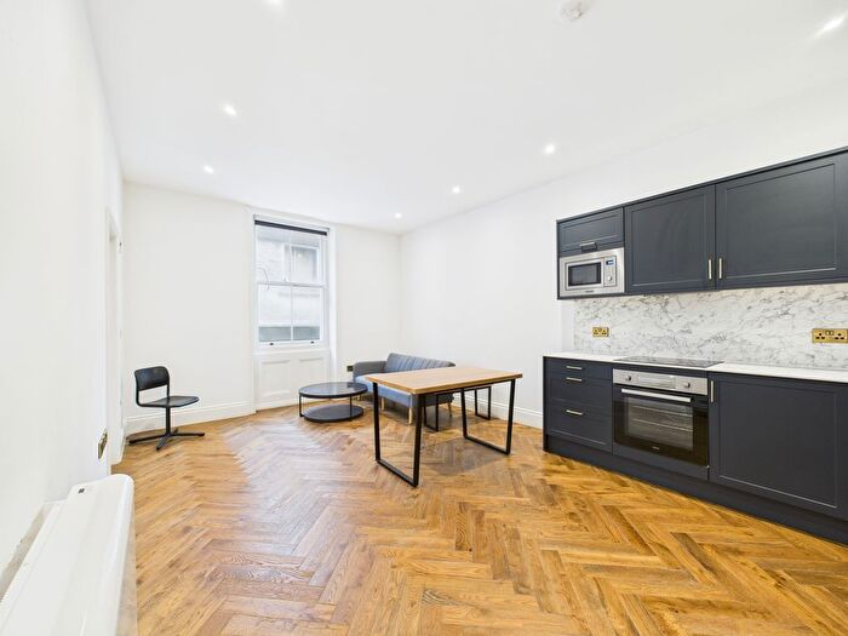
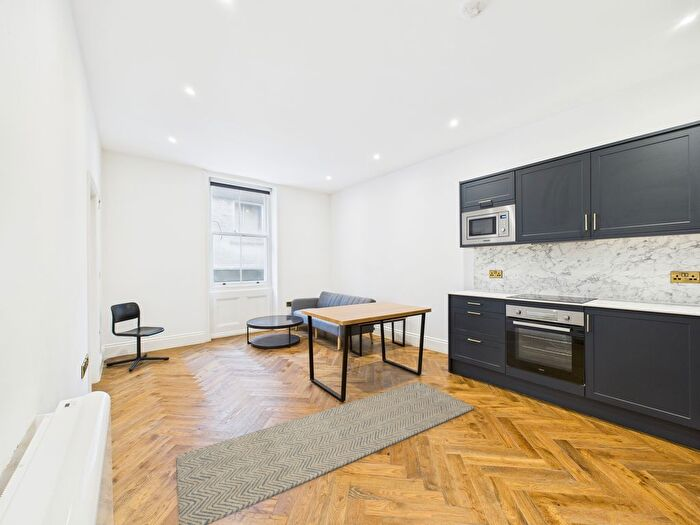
+ rug (346, 428)
